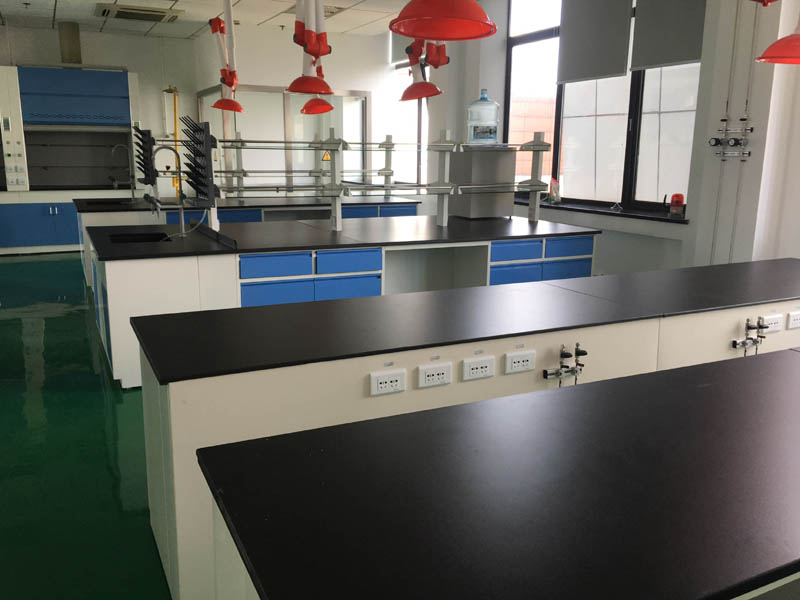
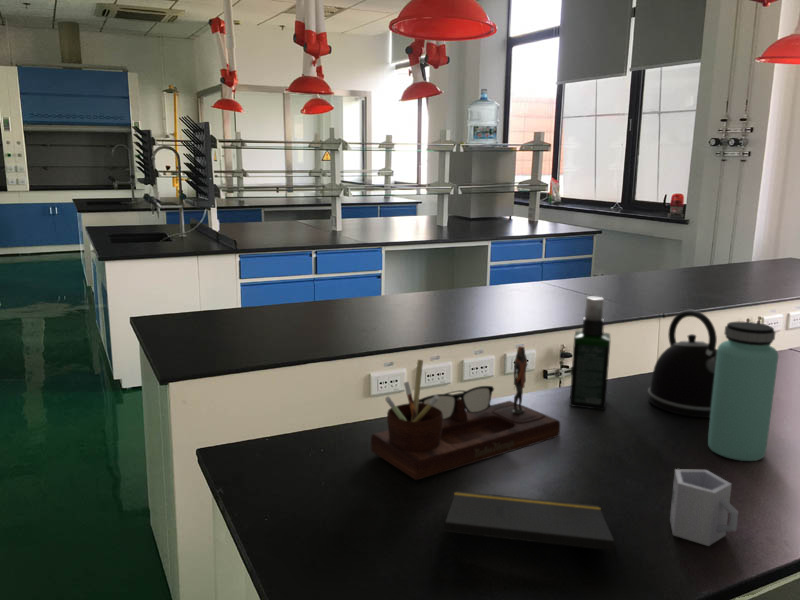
+ cup (703, 507)
+ kettle (693, 358)
+ bottle (742, 389)
+ notepad (526, 518)
+ desk organizer (463, 401)
+ spray bottle (591, 351)
